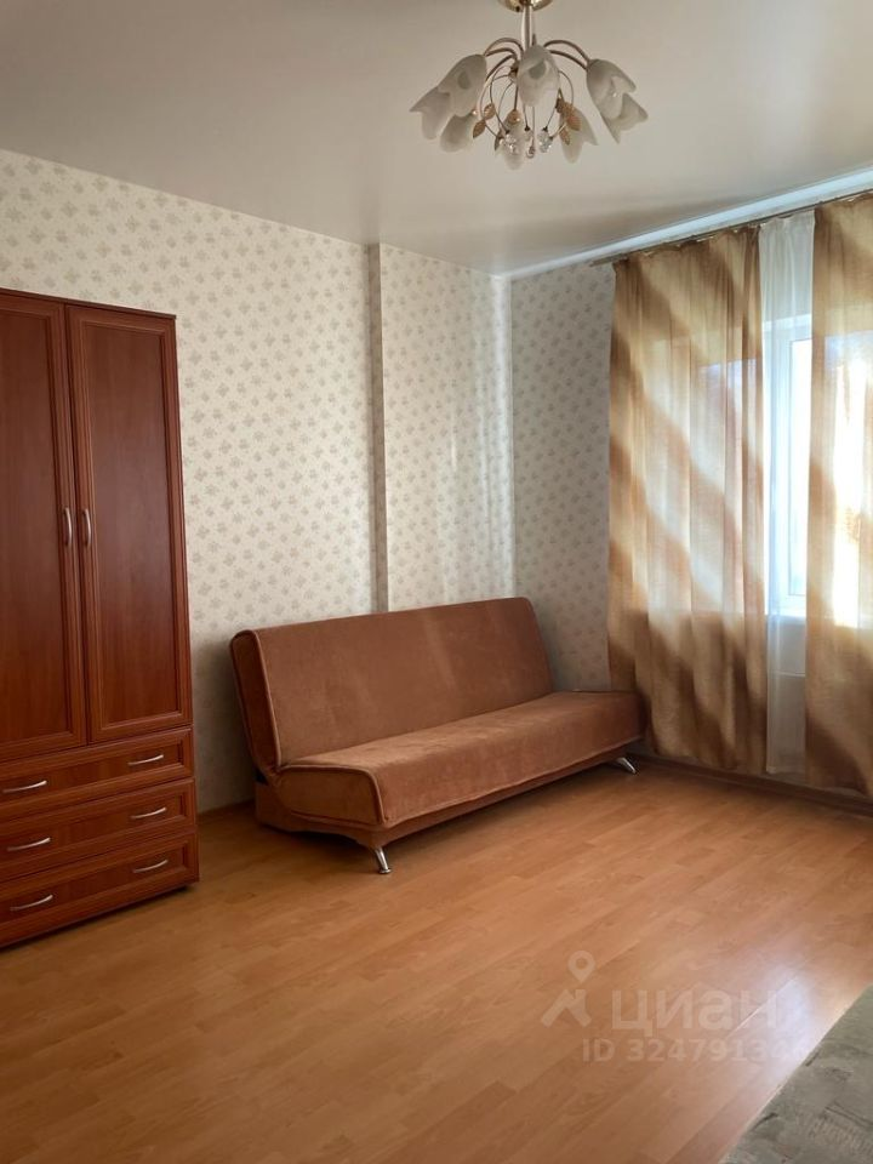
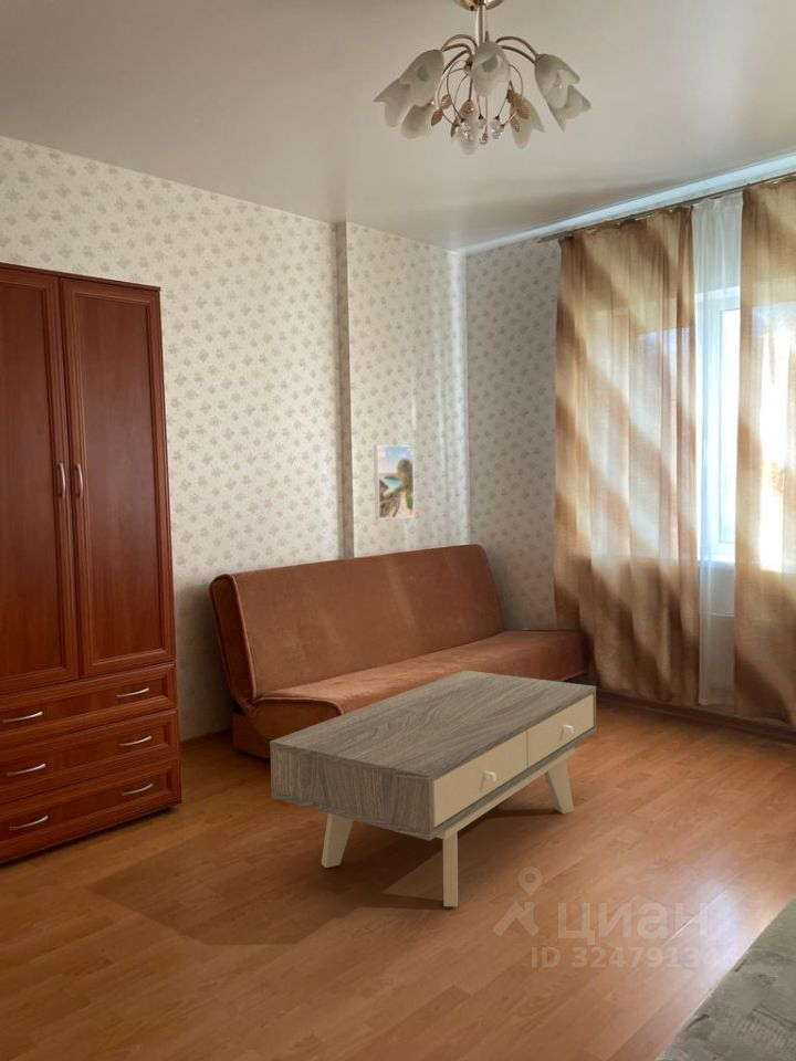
+ coffee table (455, 774)
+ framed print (394, 482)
